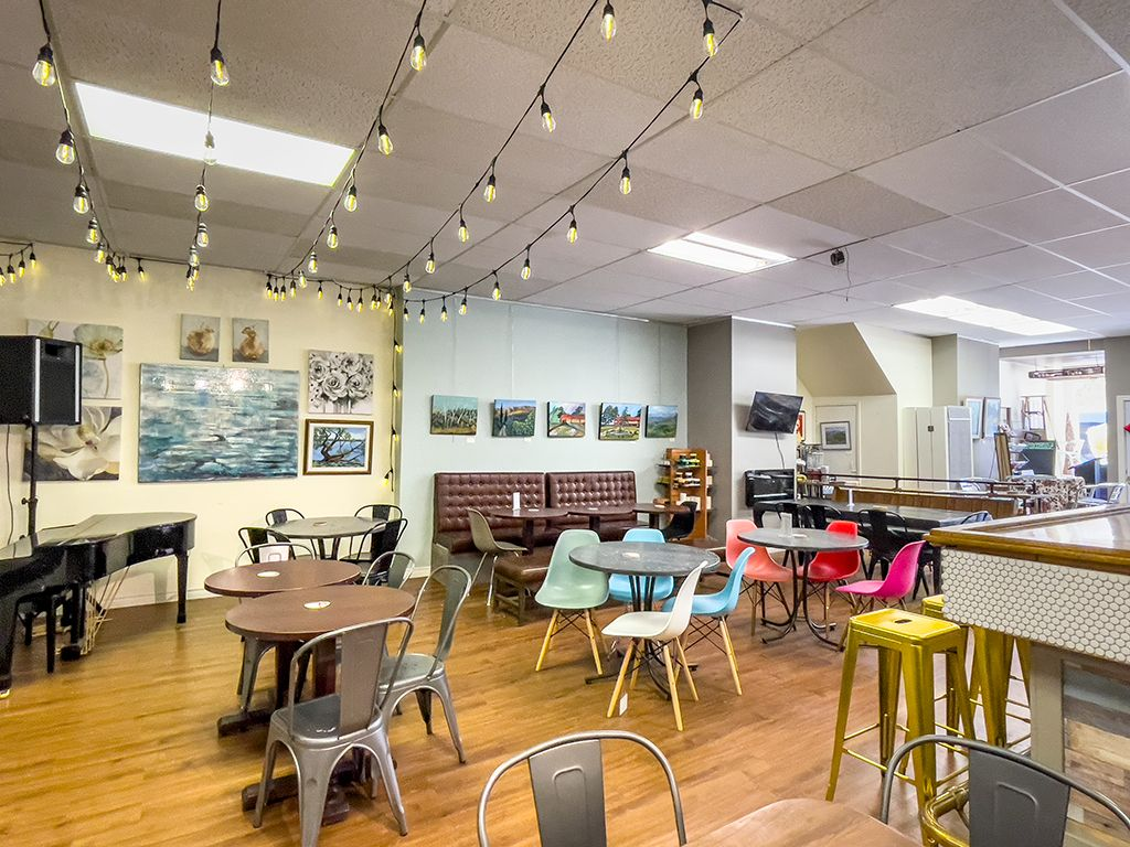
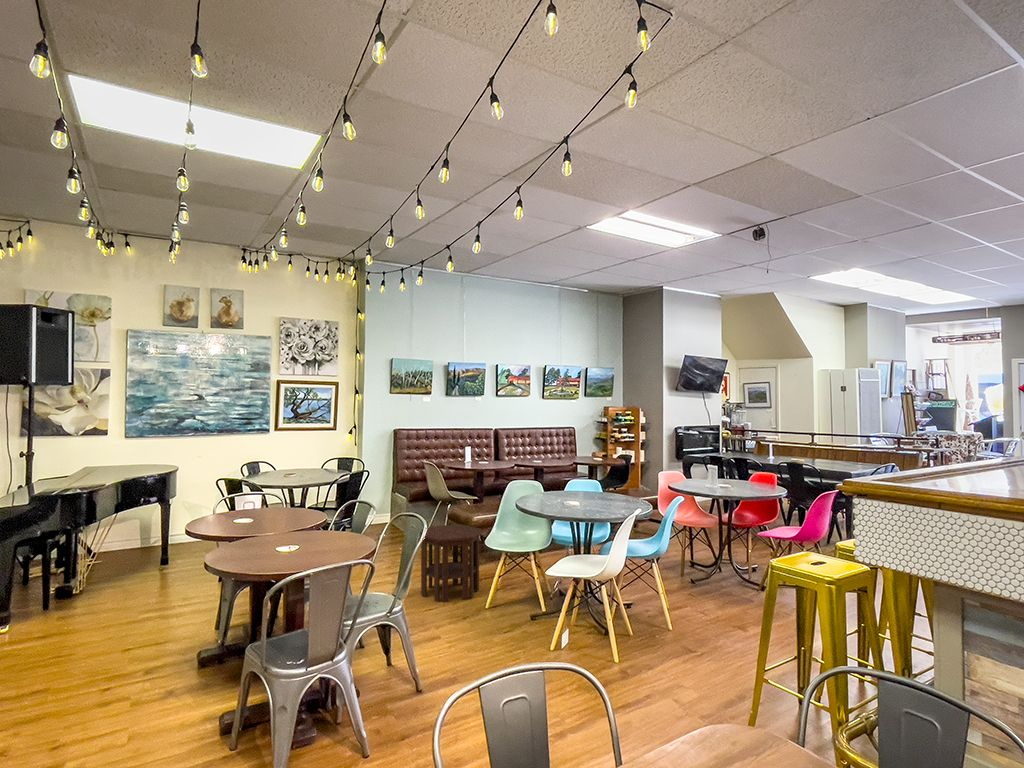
+ side table (450, 562)
